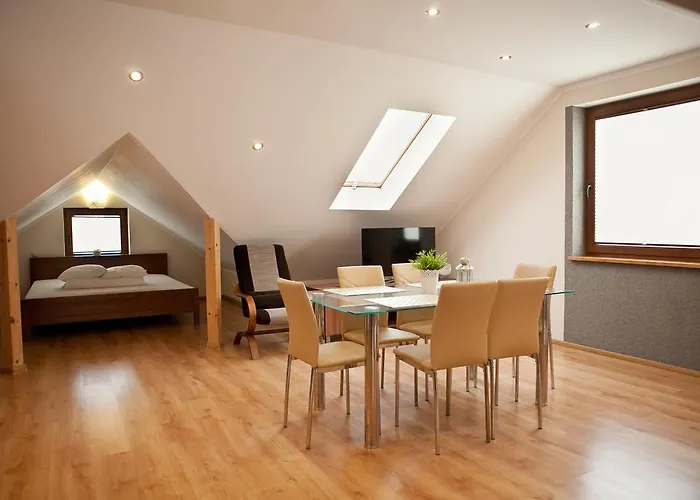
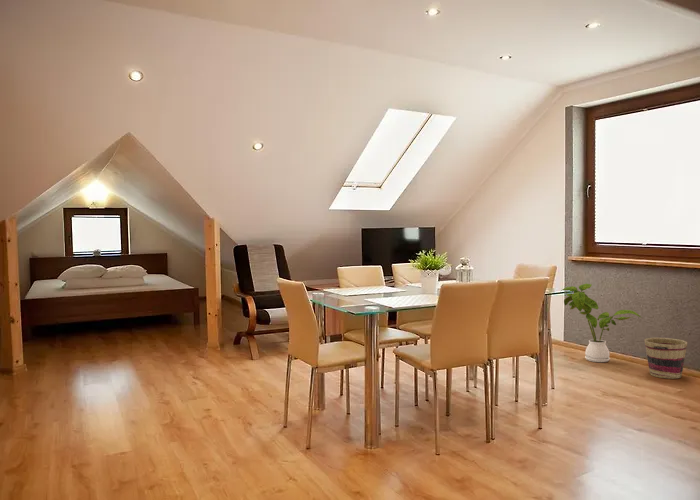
+ basket (665, 358)
+ house plant (591, 323)
